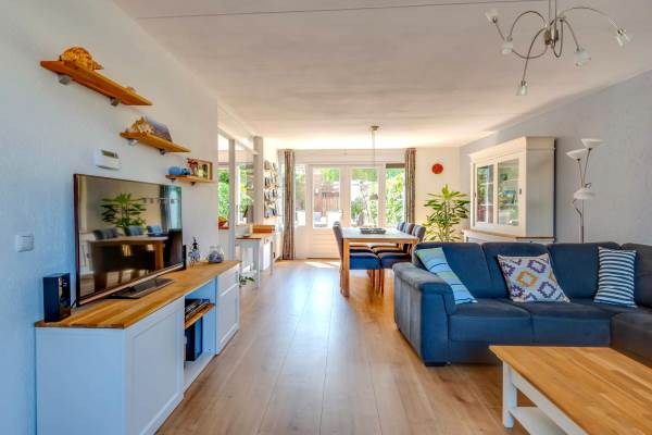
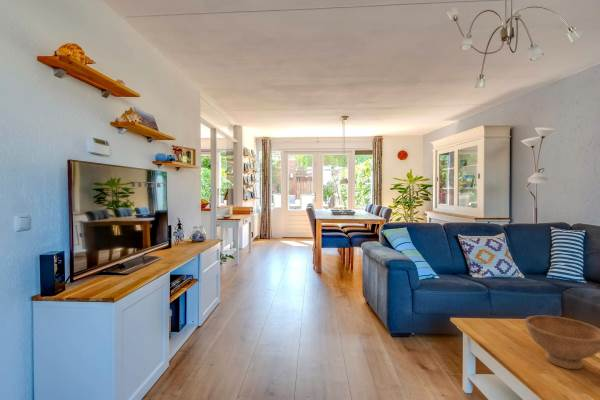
+ bowl (563, 344)
